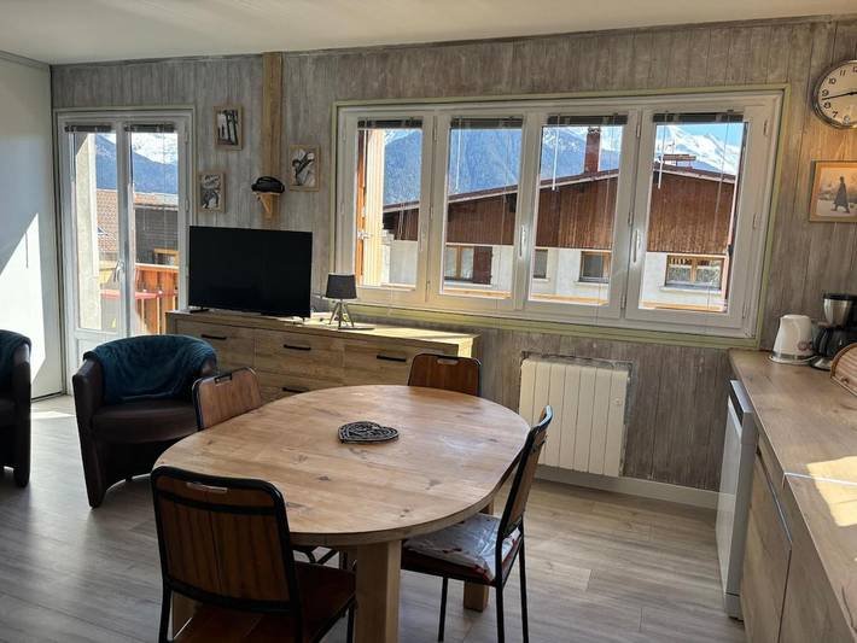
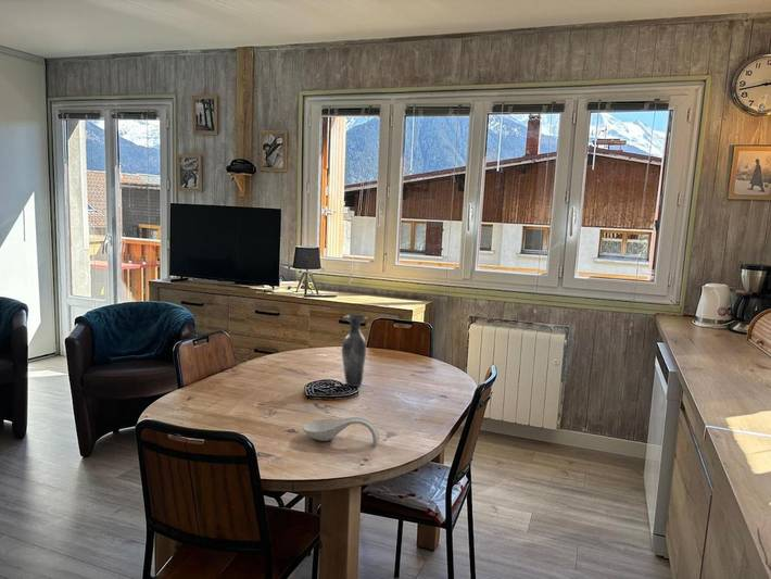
+ spoon rest (341, 428)
+ vase (353, 350)
